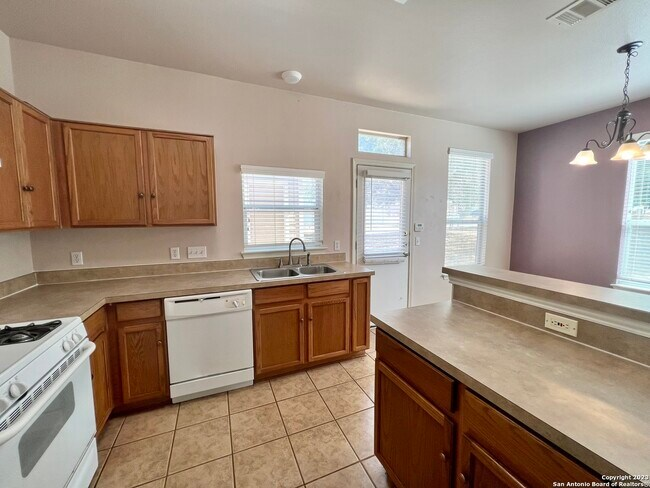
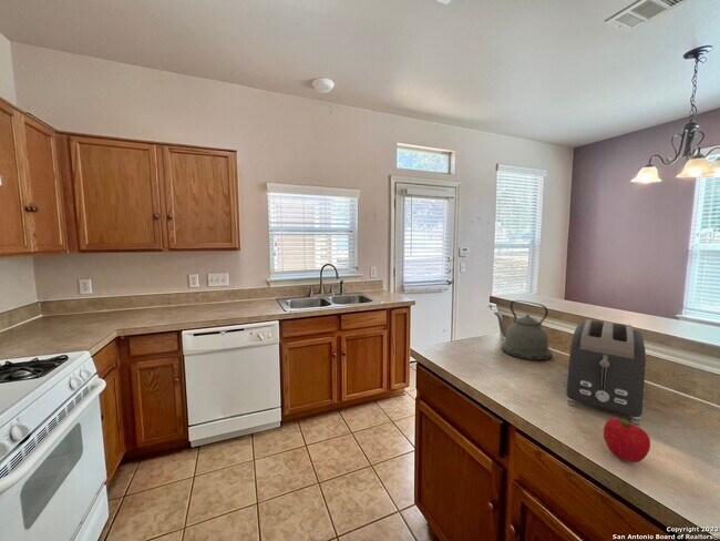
+ kettle (523, 326)
+ toaster (605, 359)
+ fruit (625, 438)
